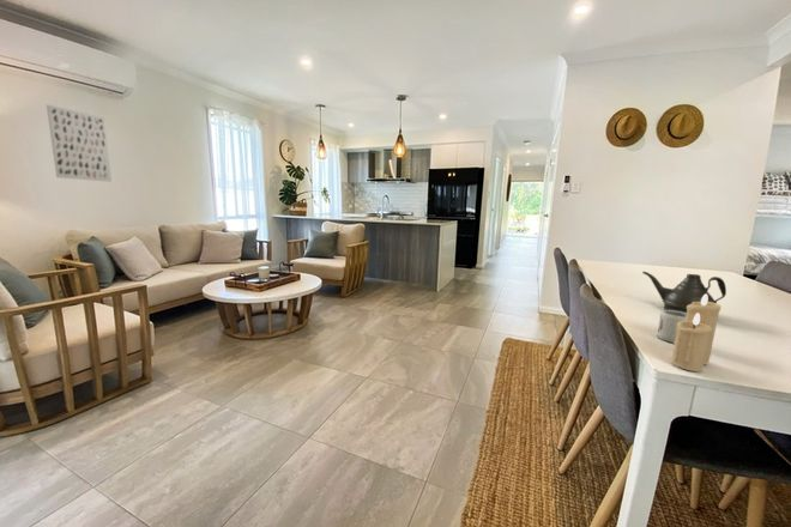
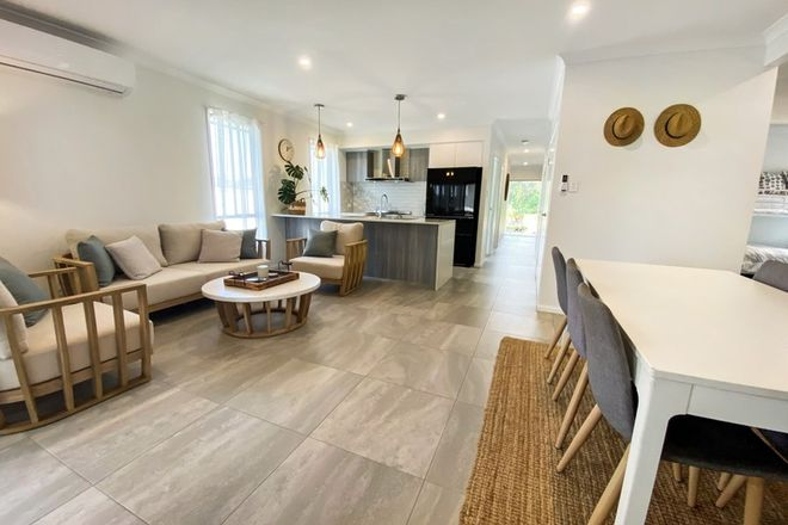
- candle (695, 329)
- cup (675, 325)
- wall art (80, 146)
- teapot (680, 291)
